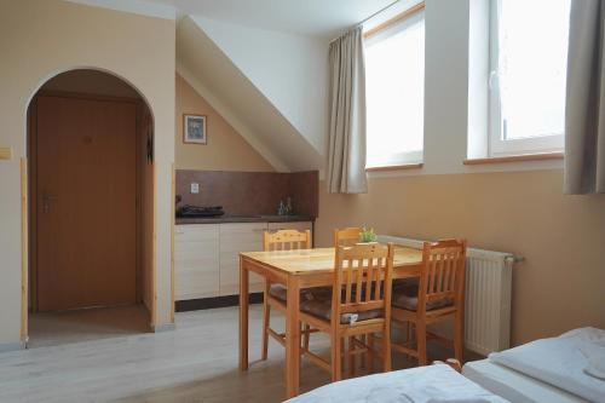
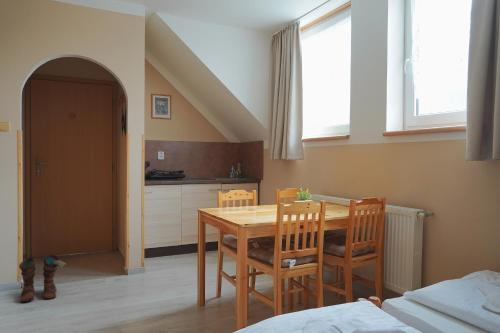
+ boots (43, 275)
